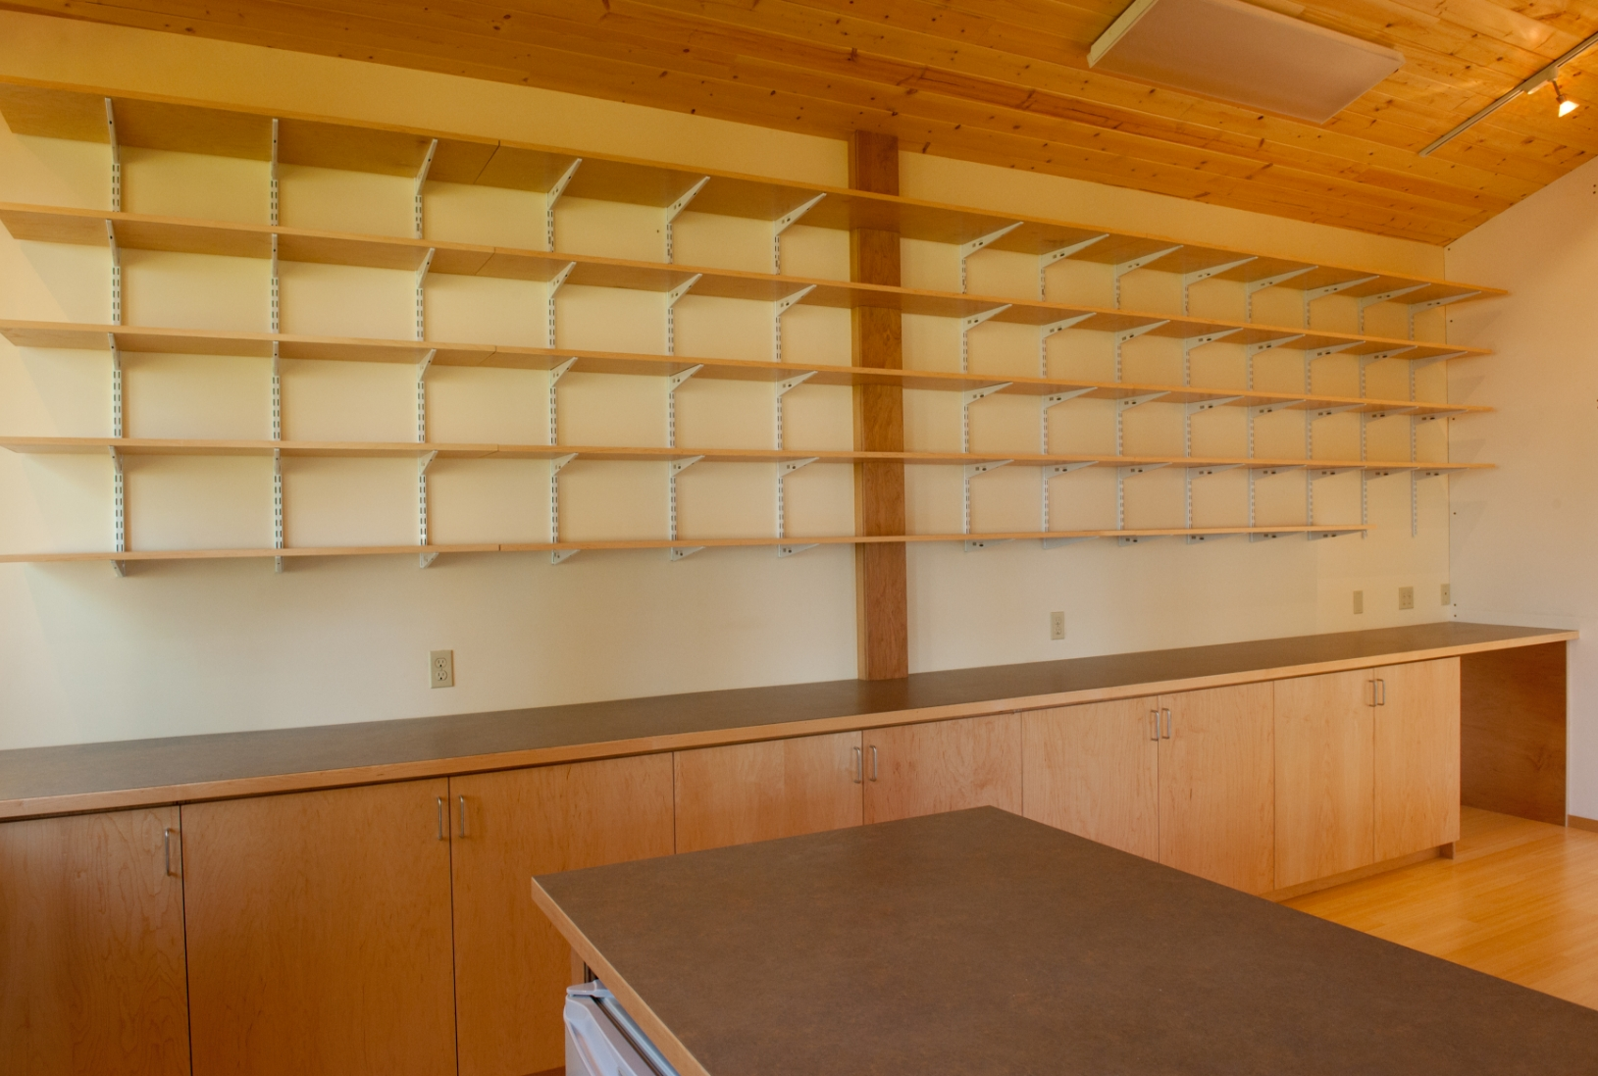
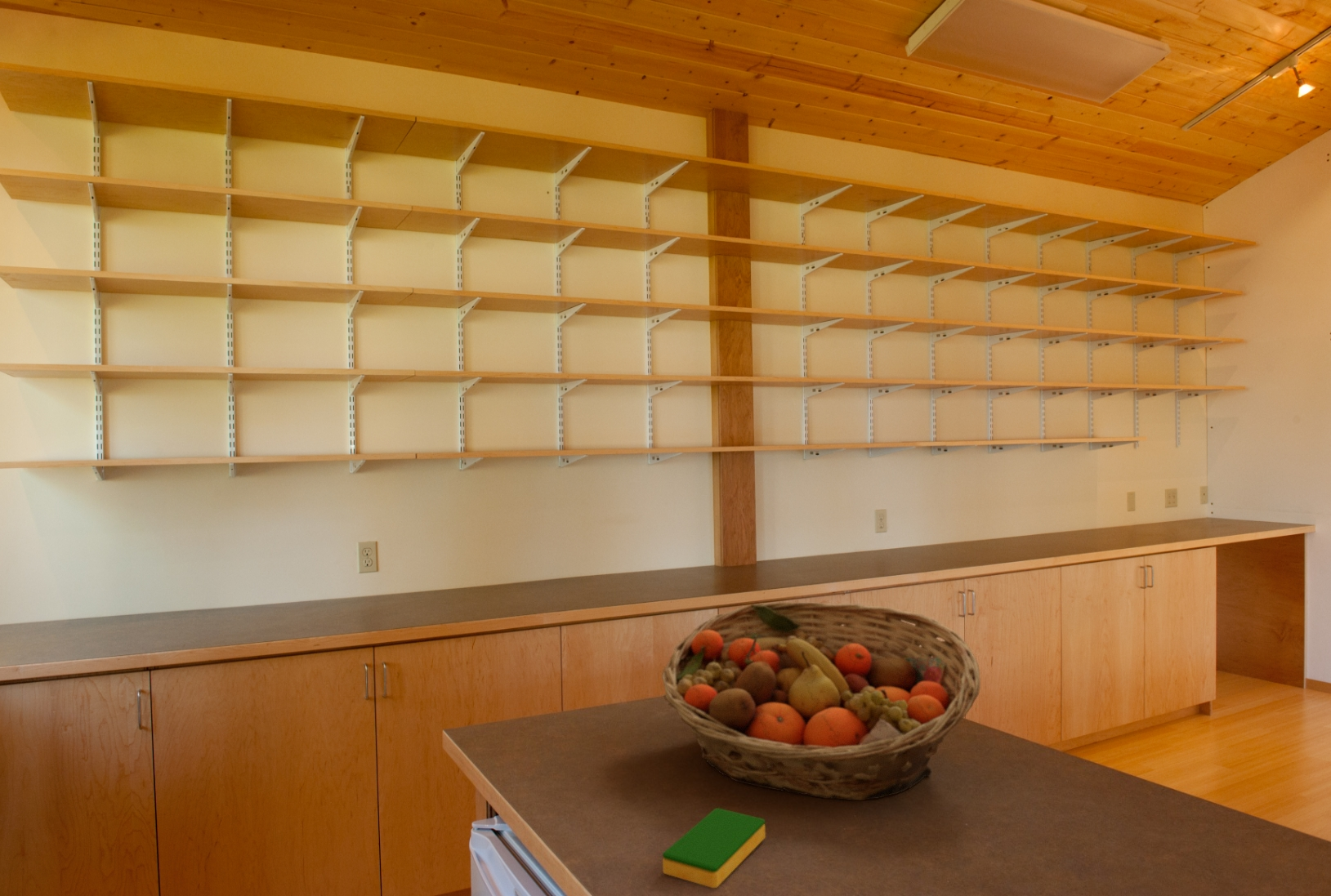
+ dish sponge (716, 845)
+ fruit basket (813, 689)
